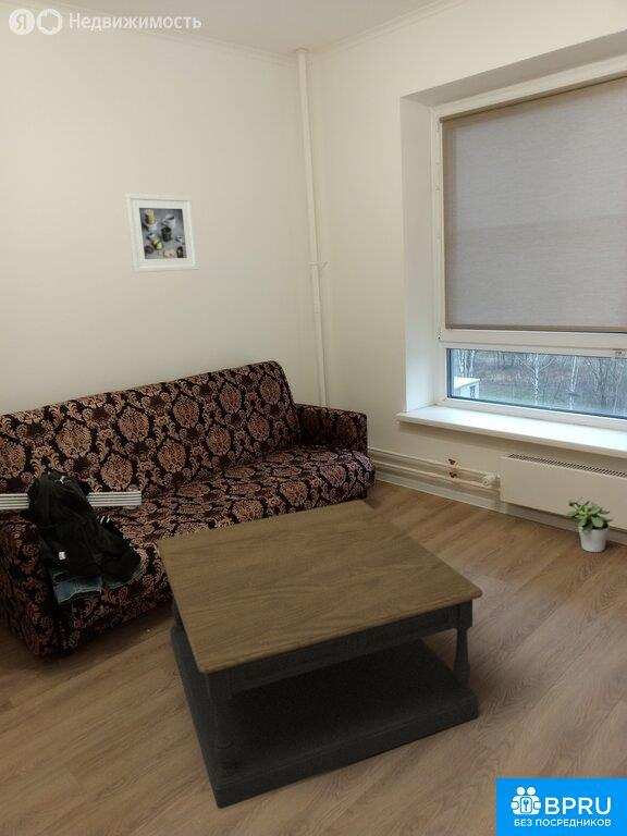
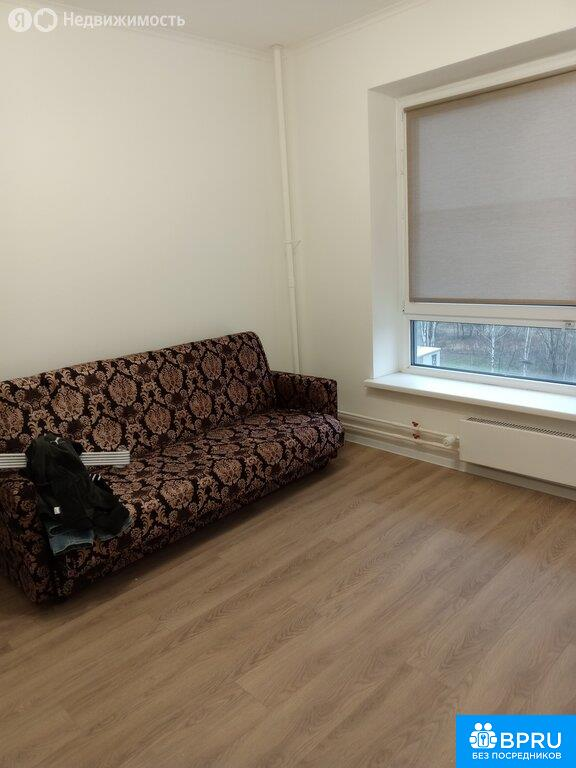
- potted plant (586, 524)
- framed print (163, 233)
- coffee table (305, 619)
